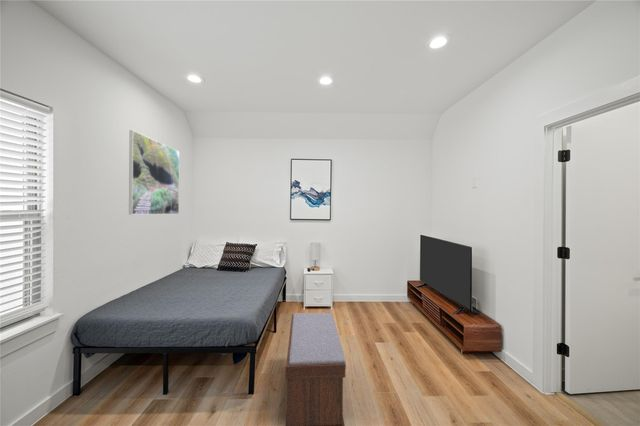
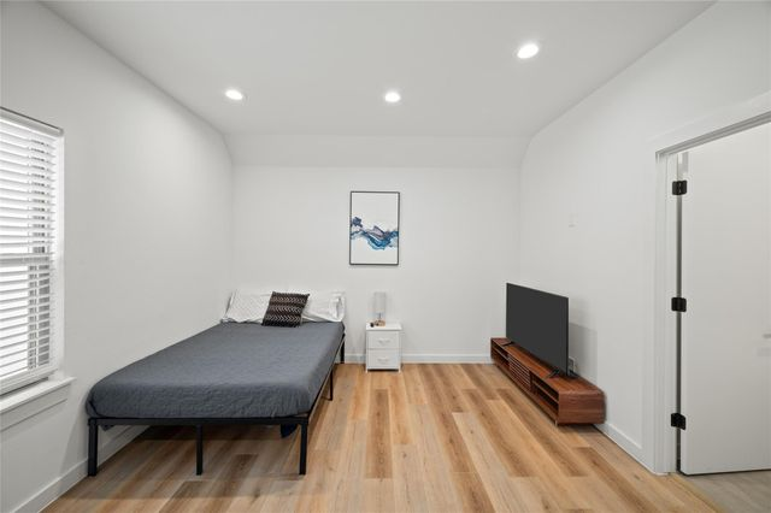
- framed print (157, 178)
- bench (313, 361)
